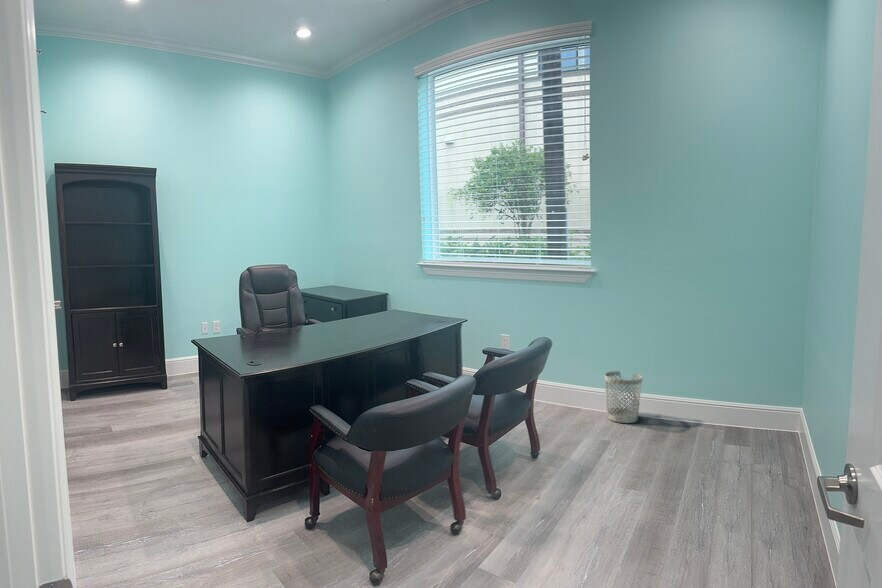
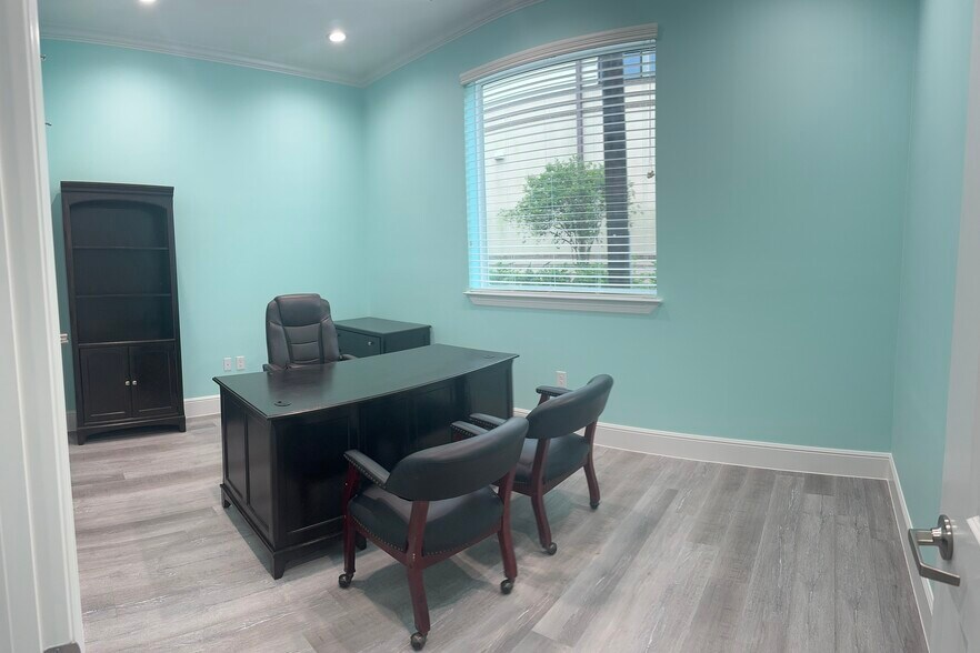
- wastebasket (623, 396)
